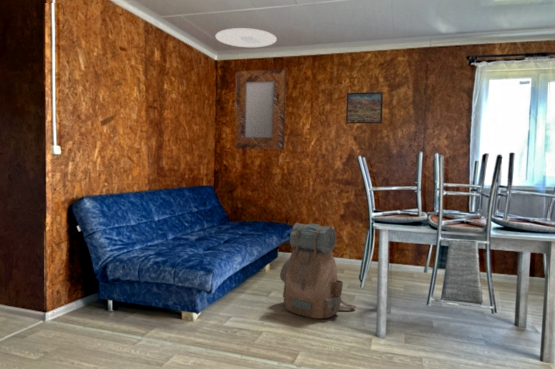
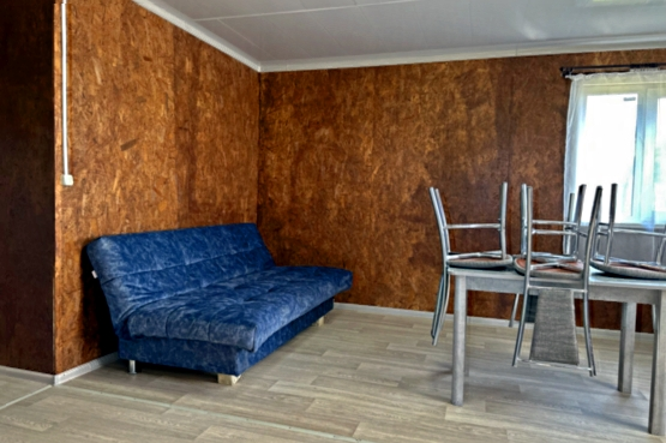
- home mirror (259, 110)
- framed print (364, 108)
- ceiling light (246, 35)
- backpack (314, 266)
